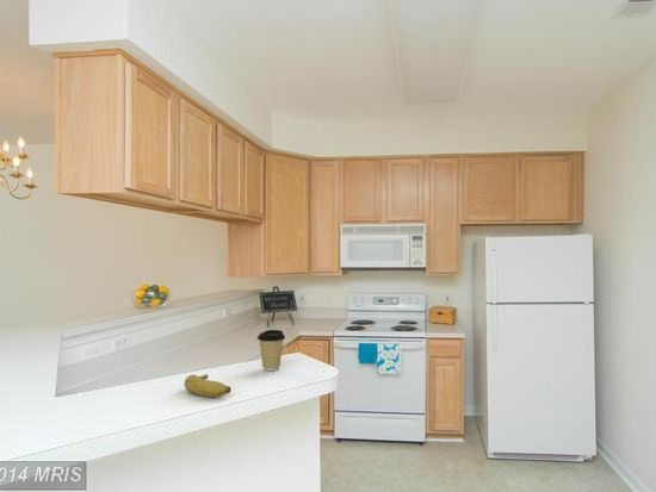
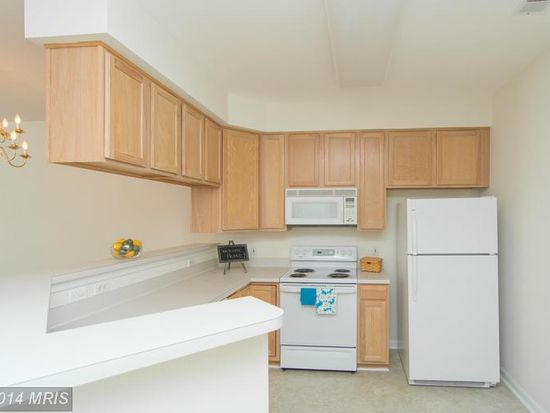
- coffee cup (271, 350)
- banana (209, 384)
